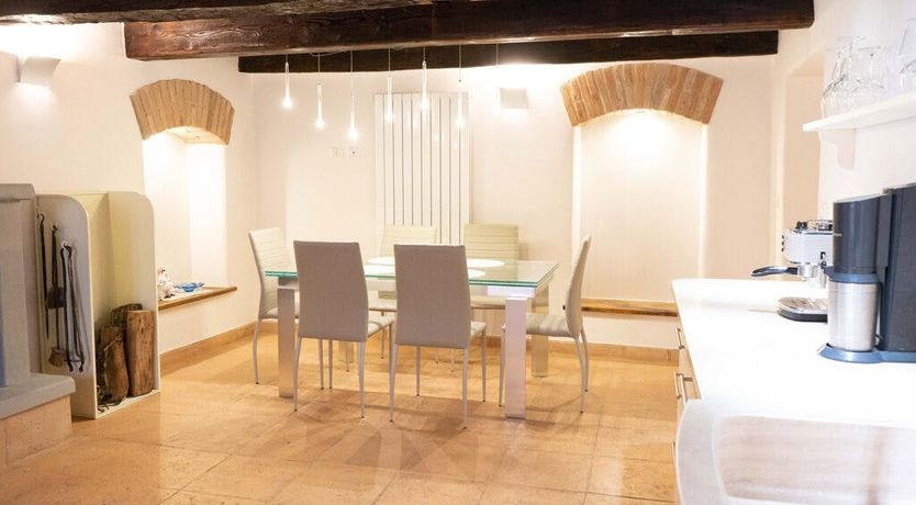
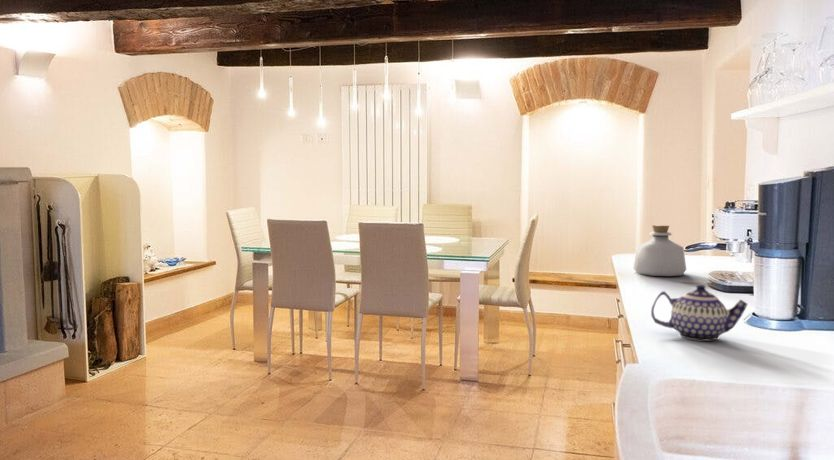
+ bottle (661, 249)
+ teapot (698, 310)
